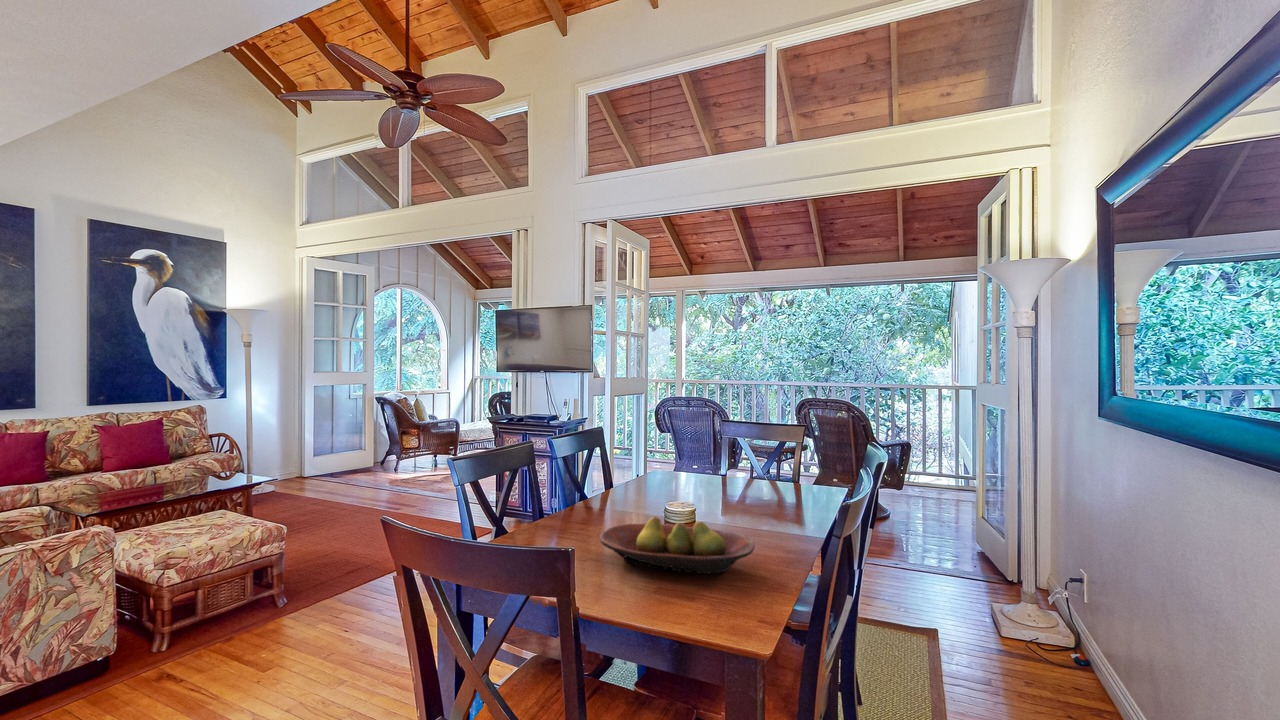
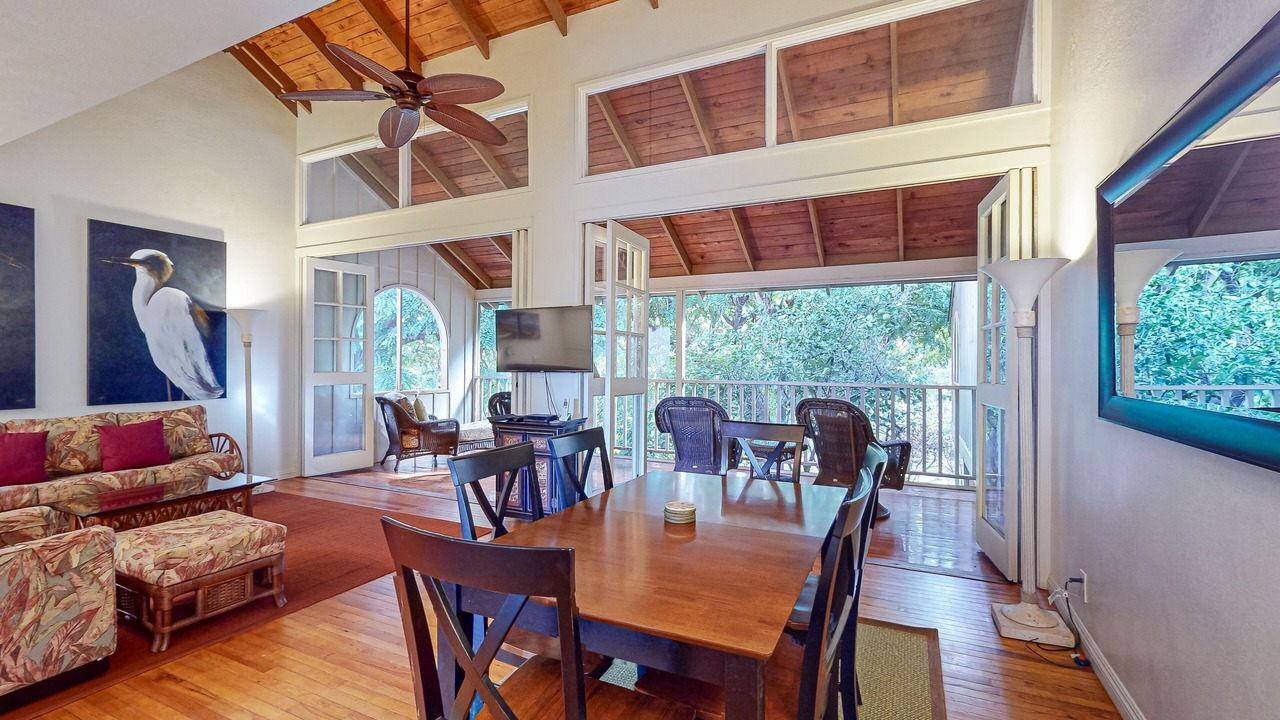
- fruit bowl (675, 541)
